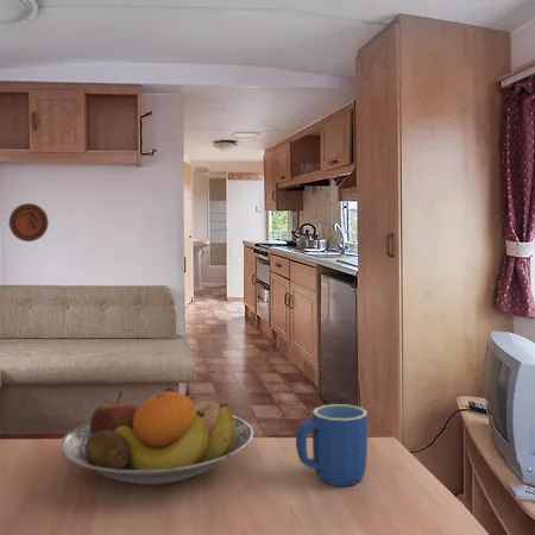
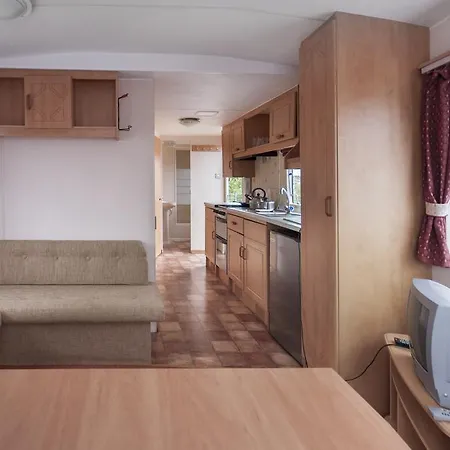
- mug (334, 445)
- fruit bowl (158, 427)
- decorative plate (29, 222)
